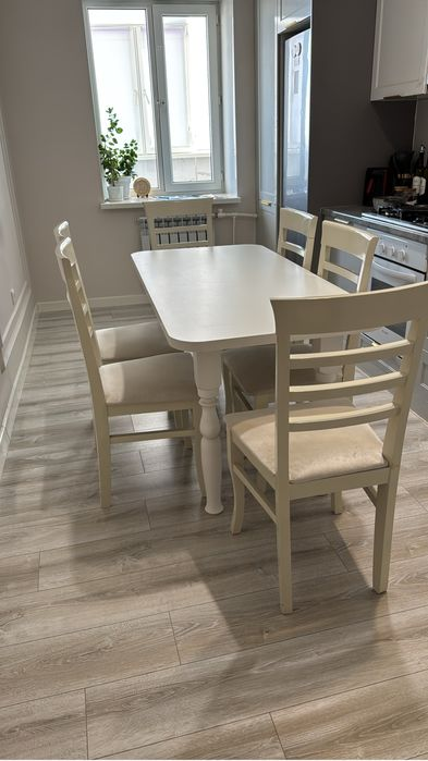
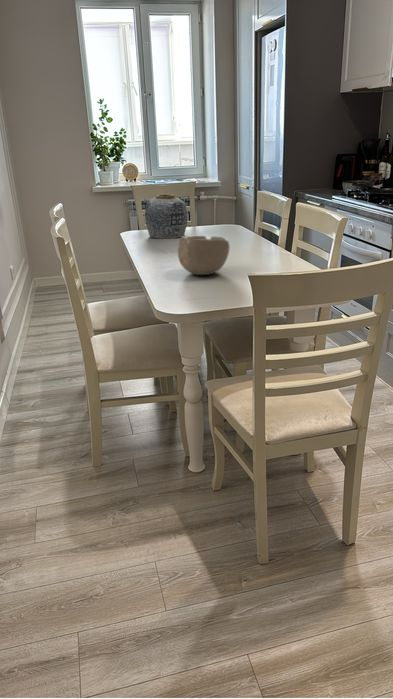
+ bowl (203, 253)
+ vase (166, 215)
